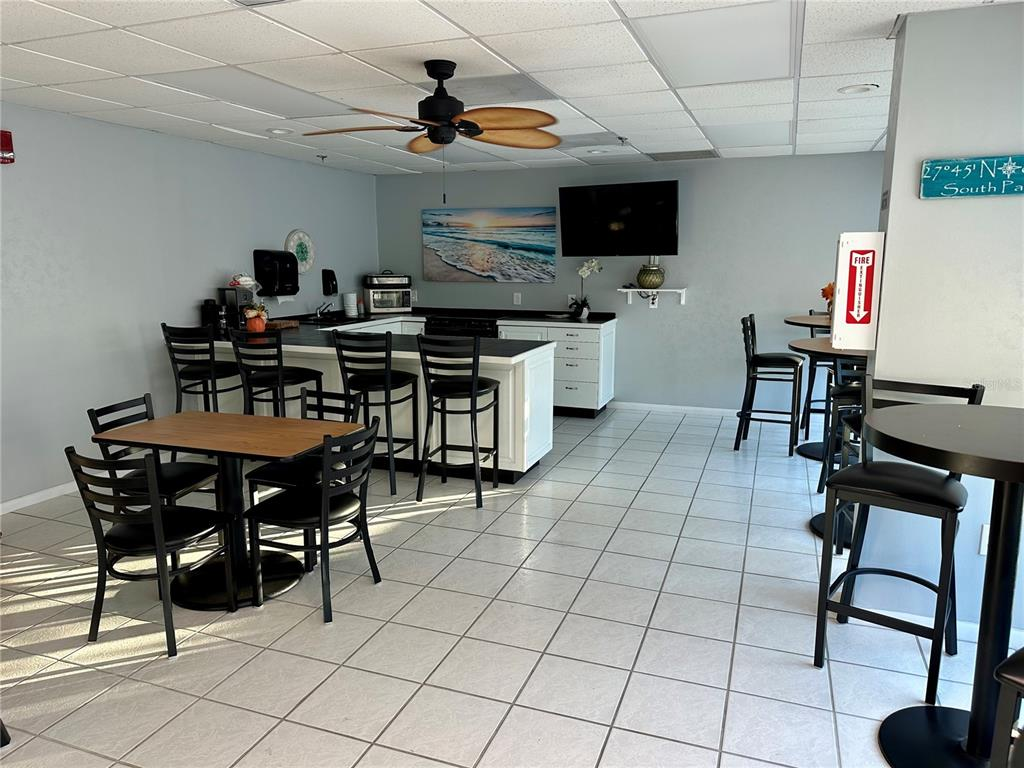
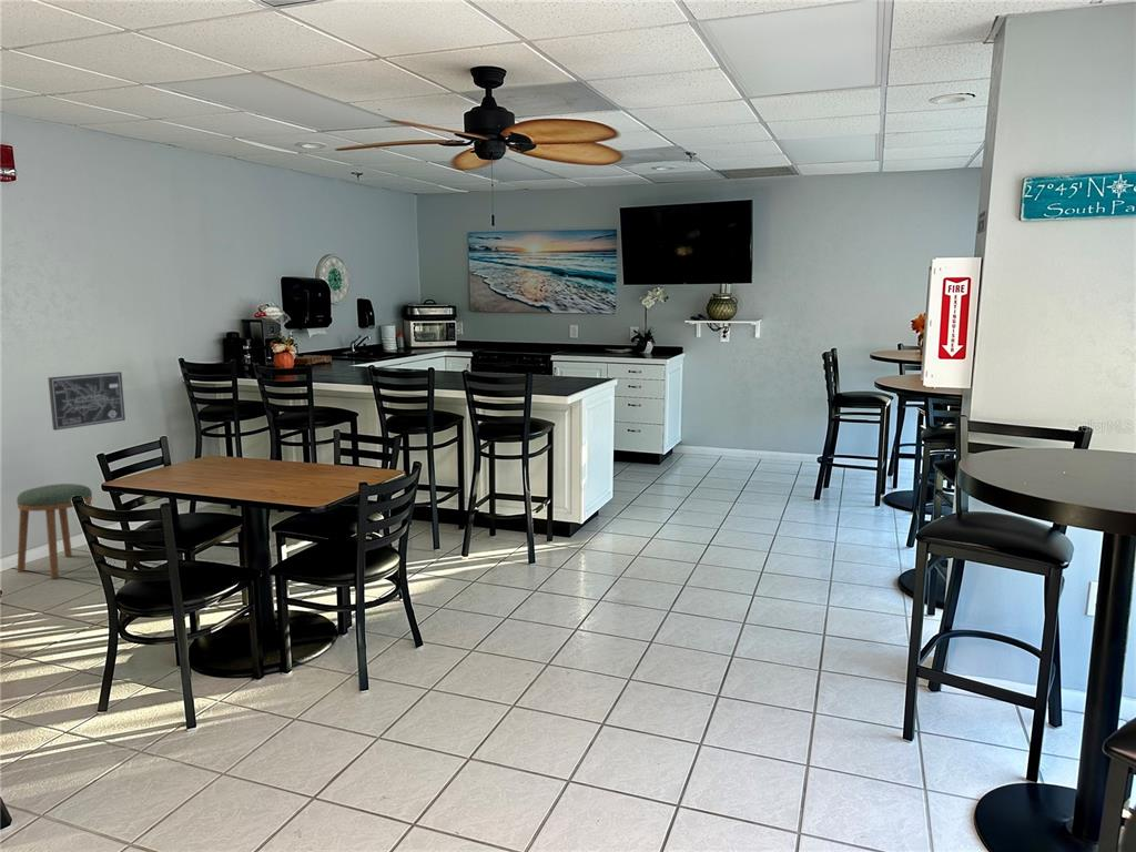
+ stool (54, 527)
+ wall art (88, 399)
